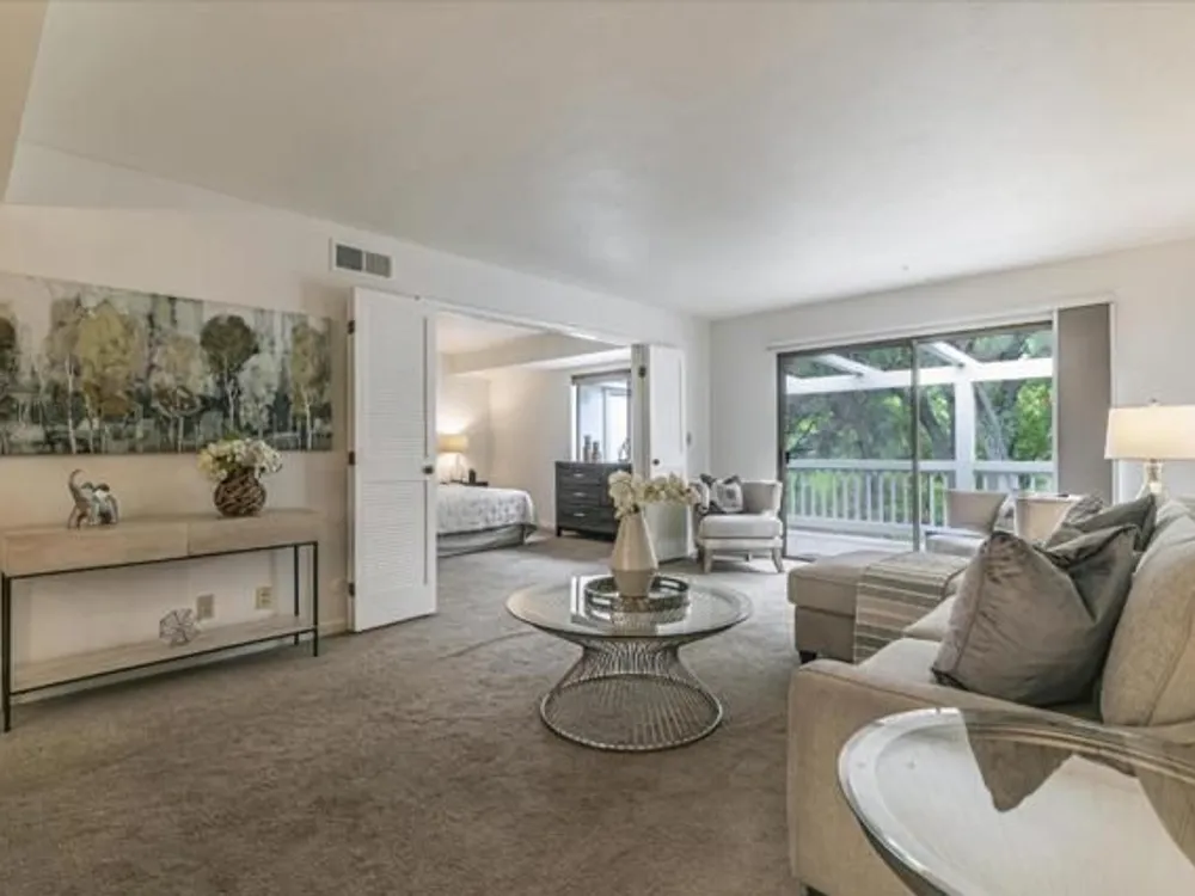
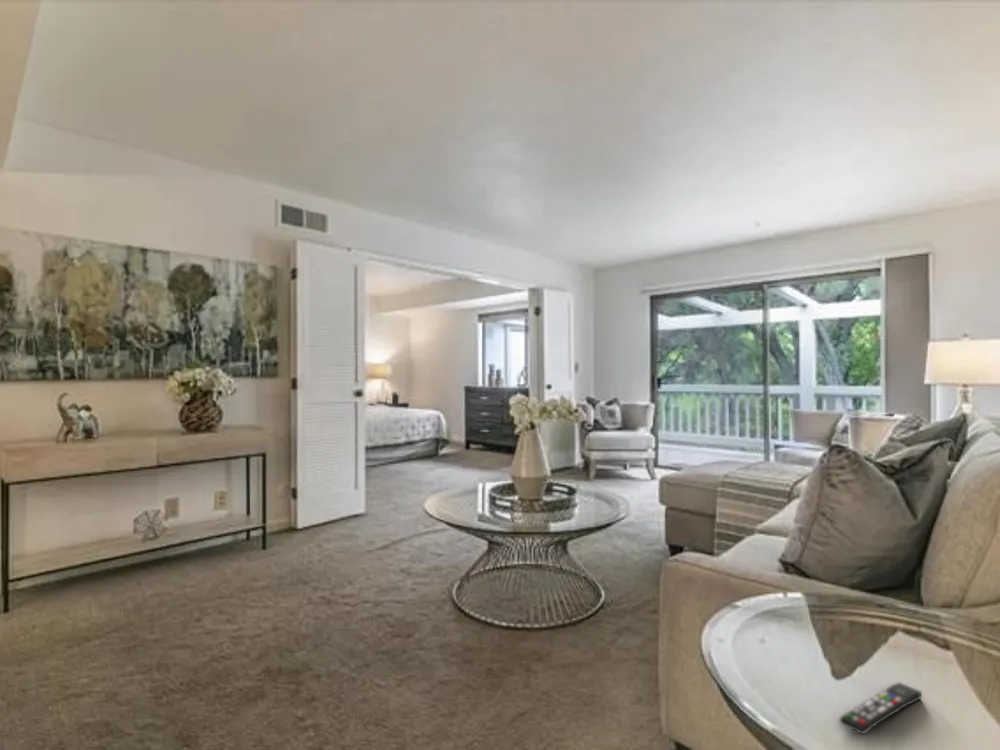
+ remote control (882, 706)
